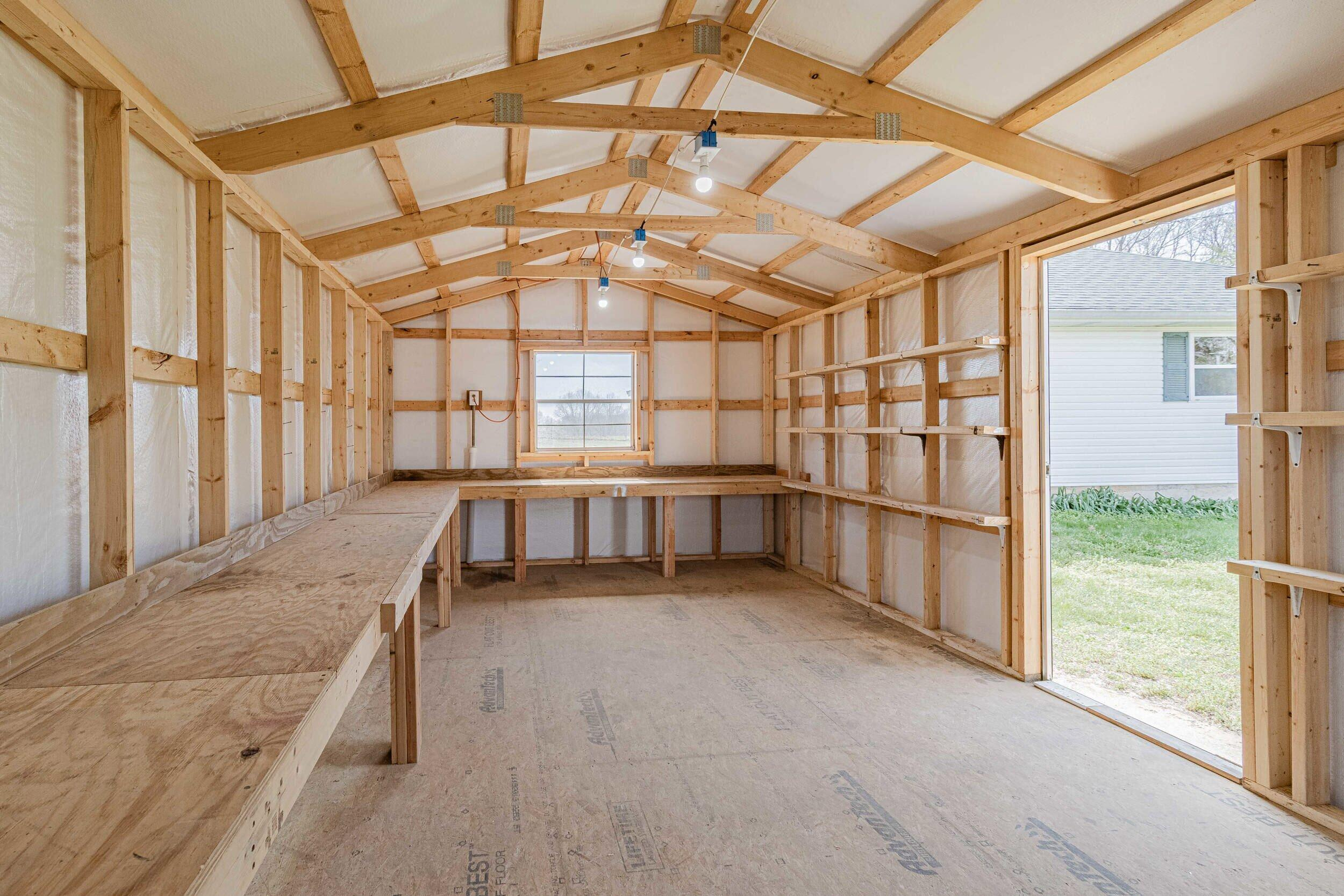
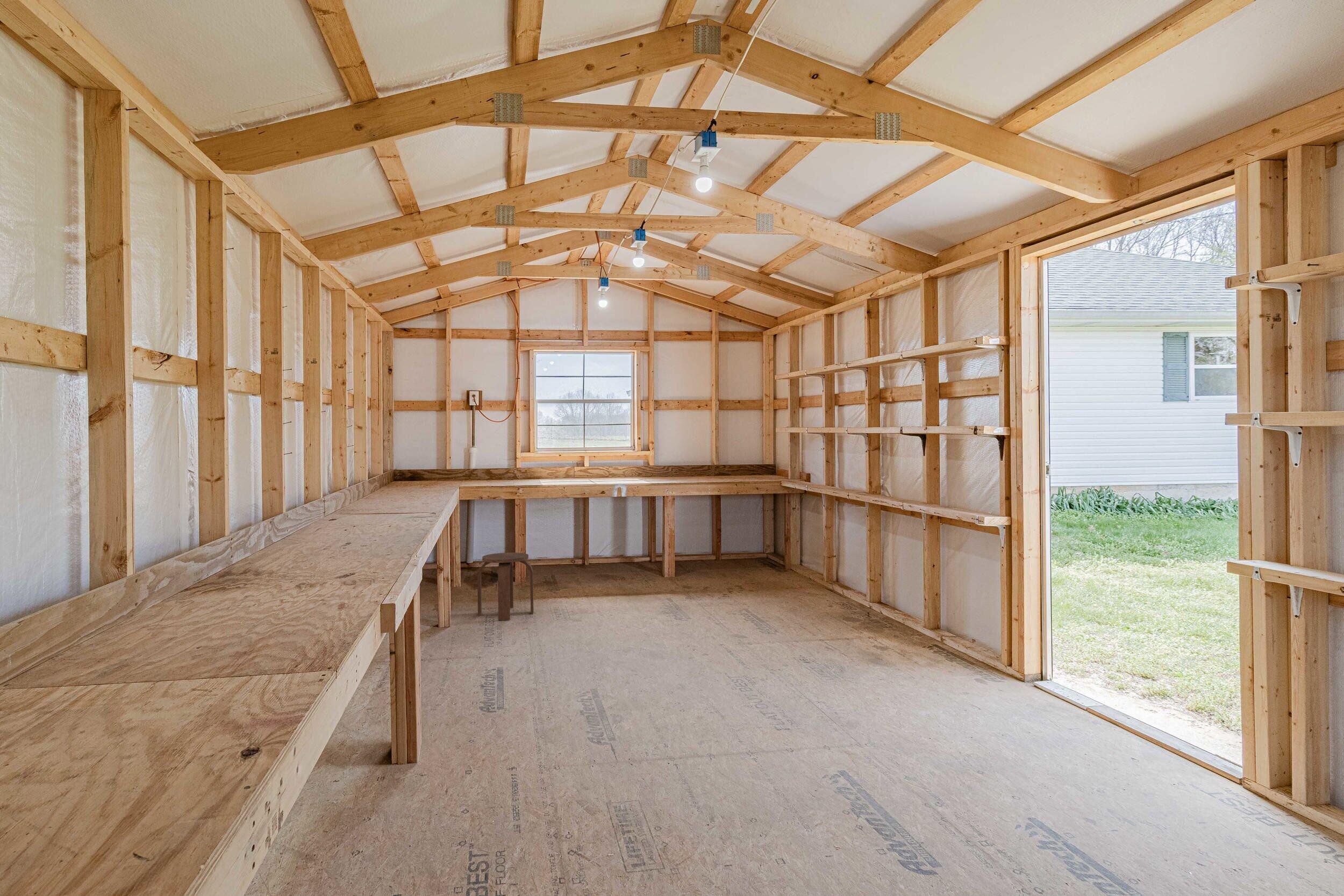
+ stool (505, 584)
